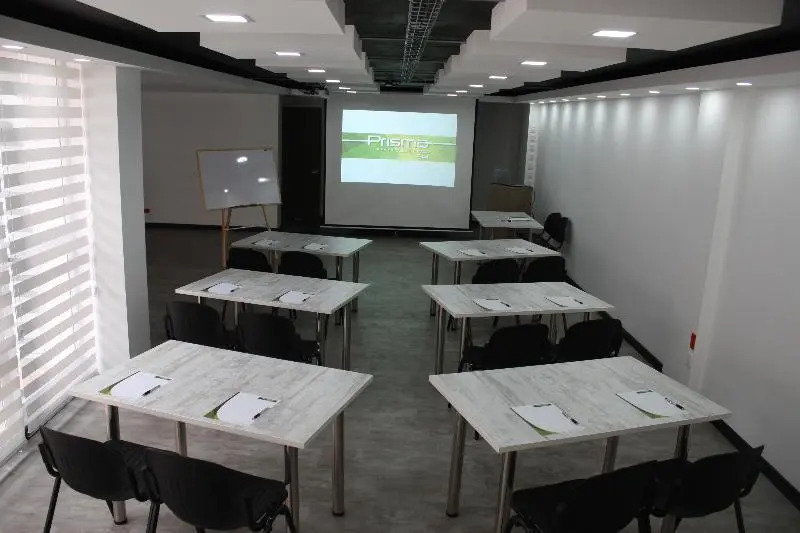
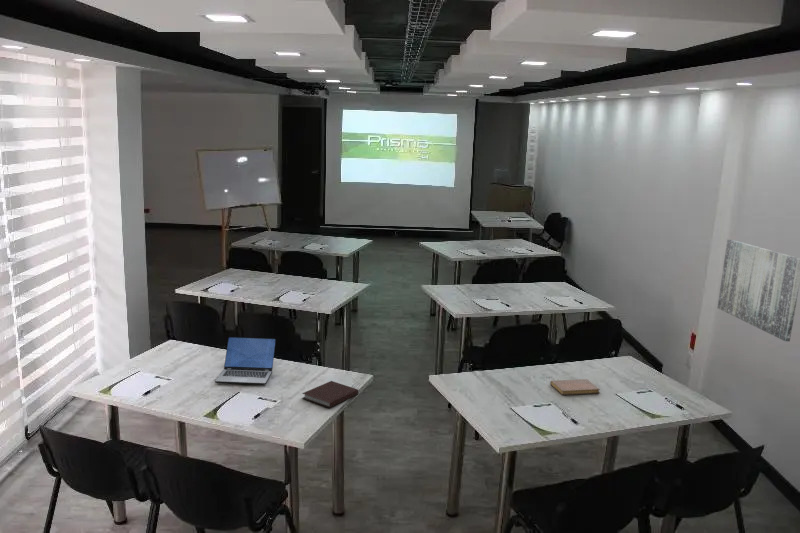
+ laptop (246, 360)
+ notebook (330, 393)
+ wall art (756, 286)
+ notebook (574, 386)
